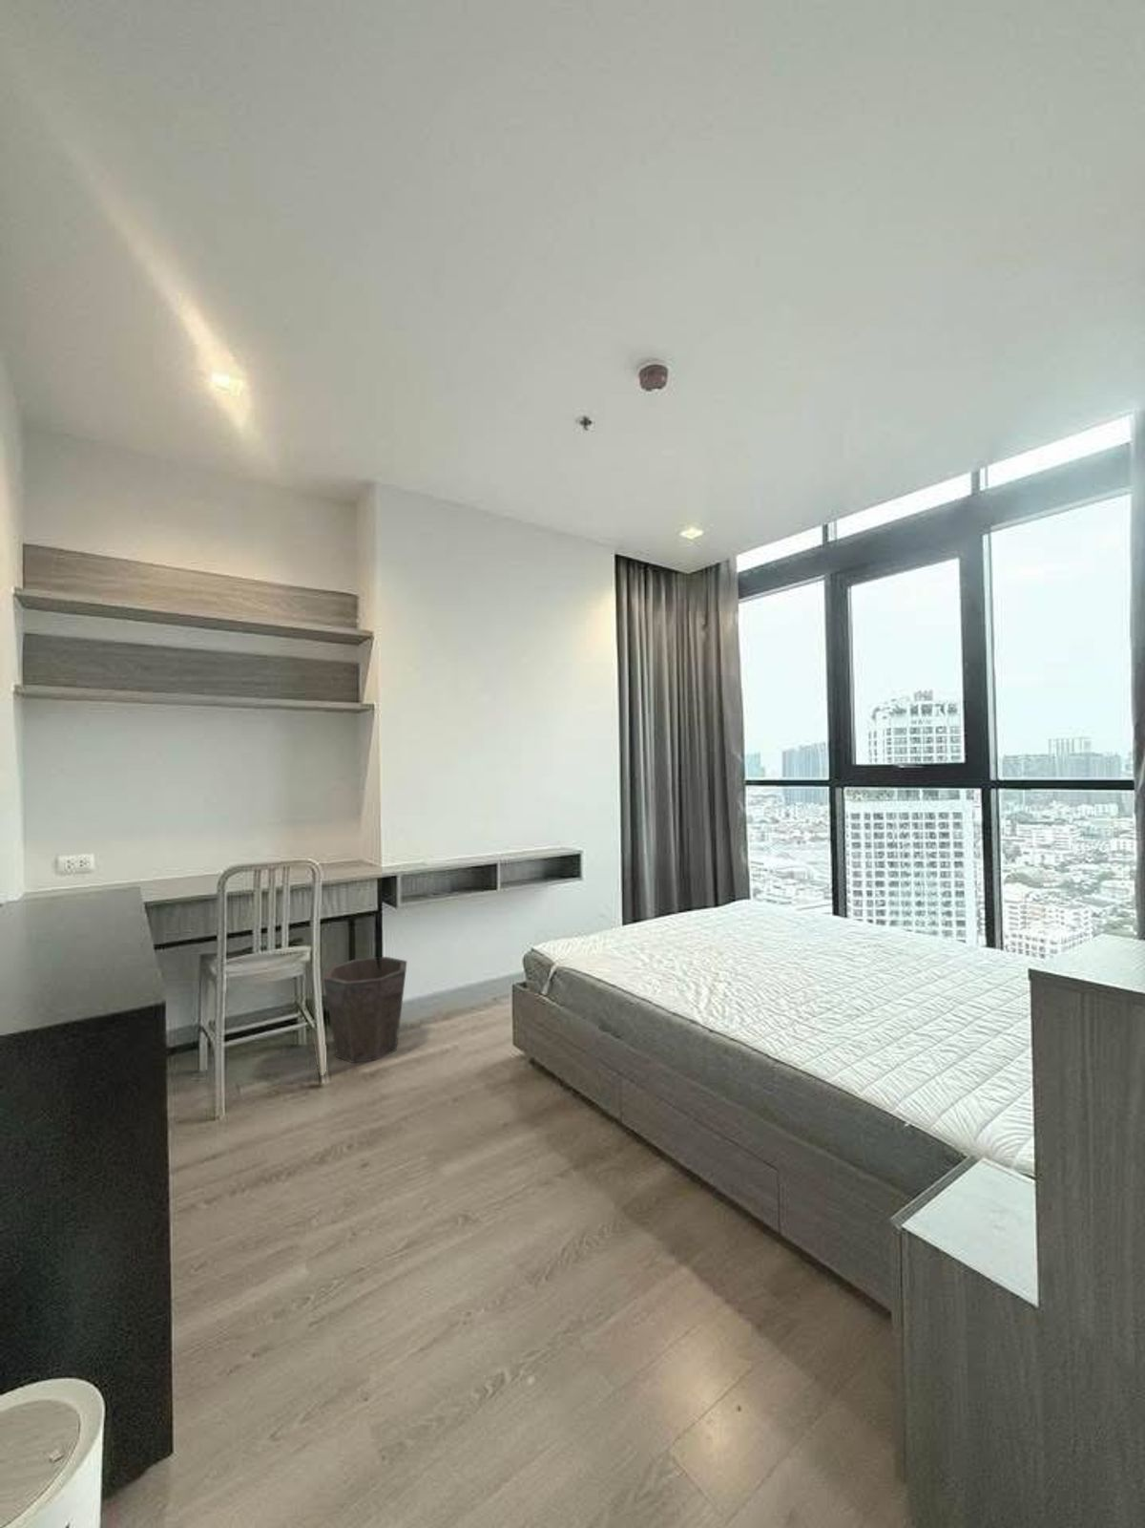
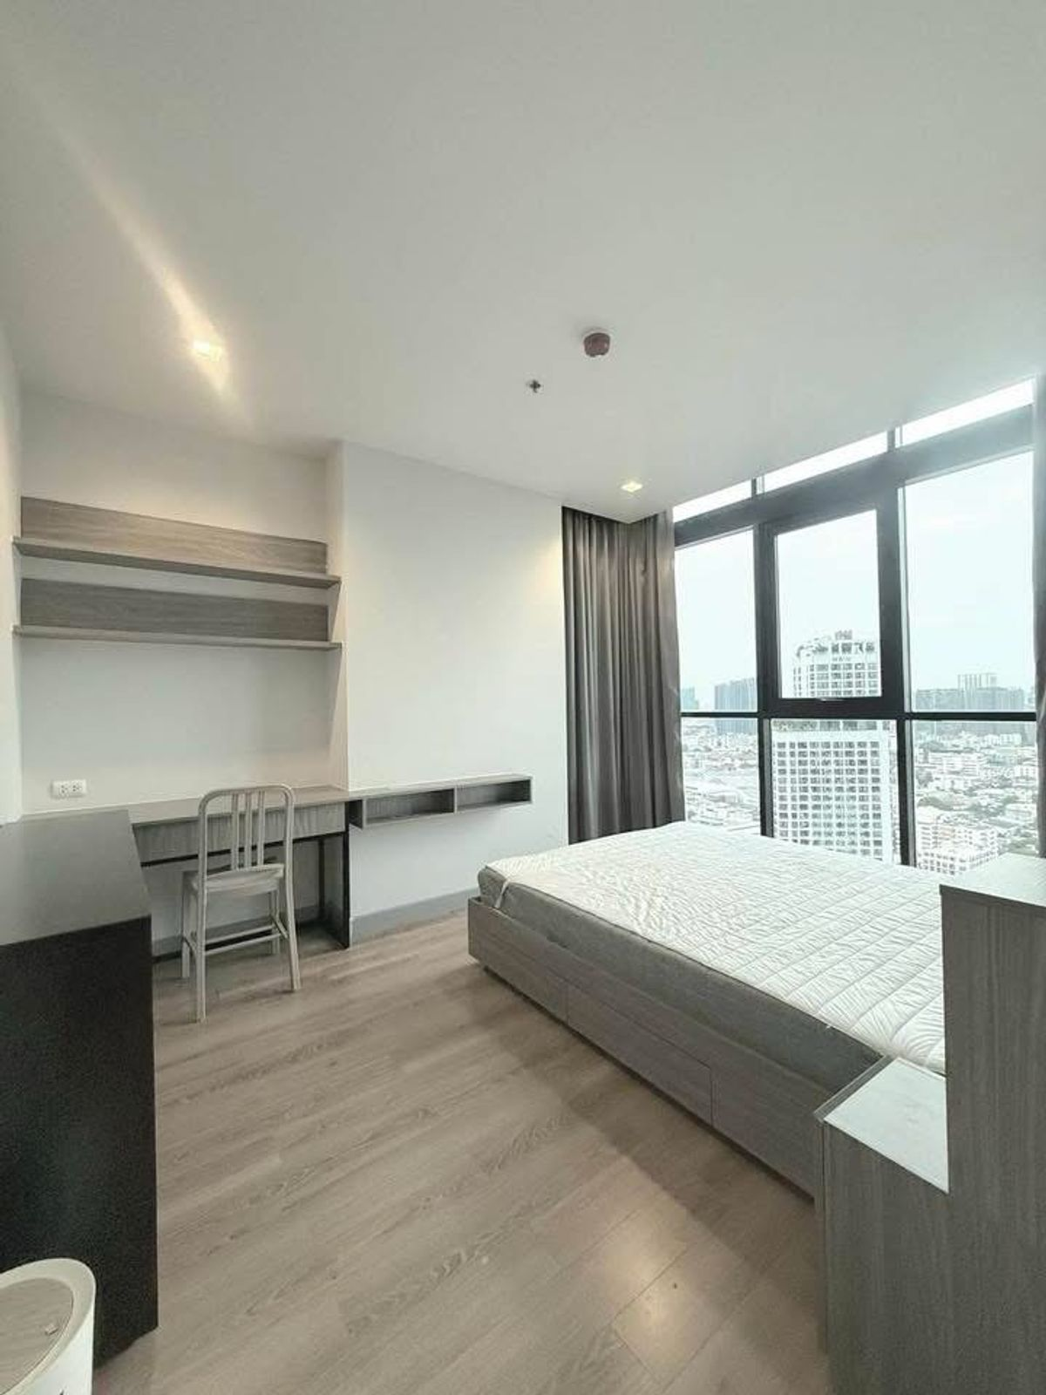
- waste bin (367, 1008)
